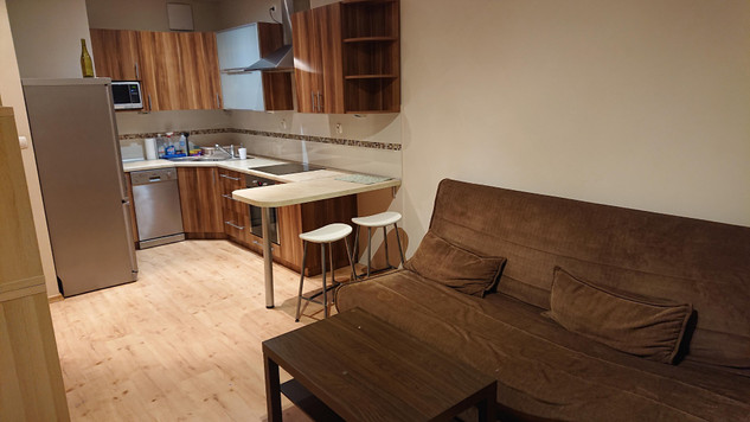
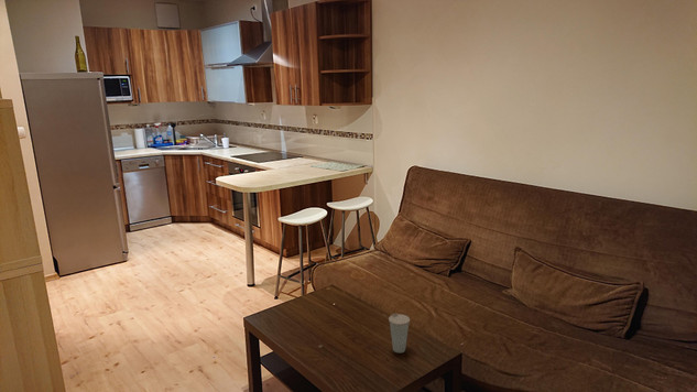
+ cup (399, 333)
